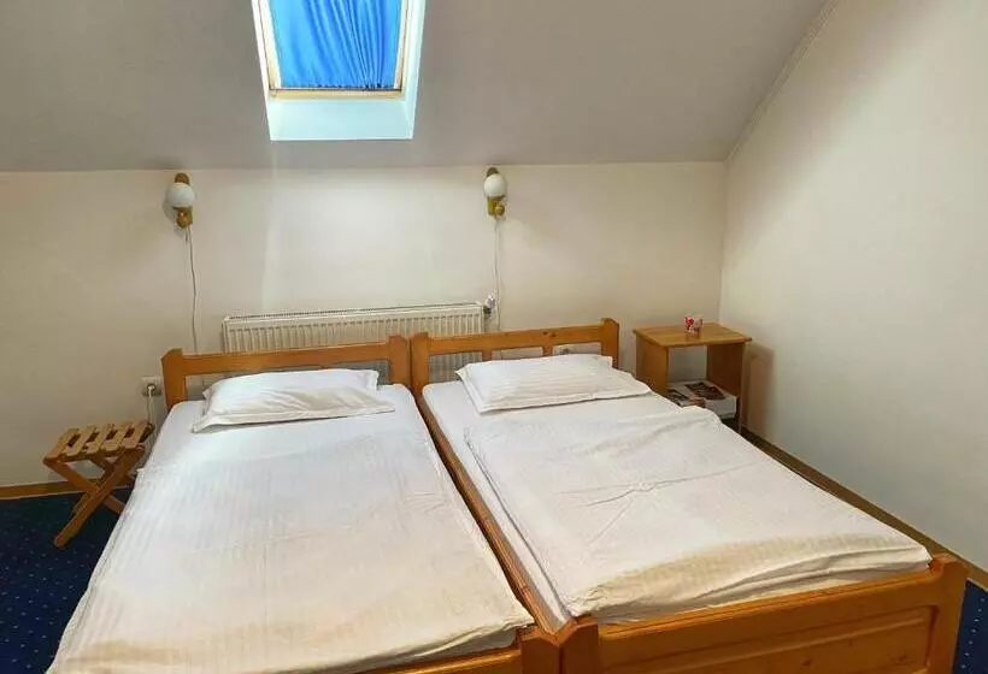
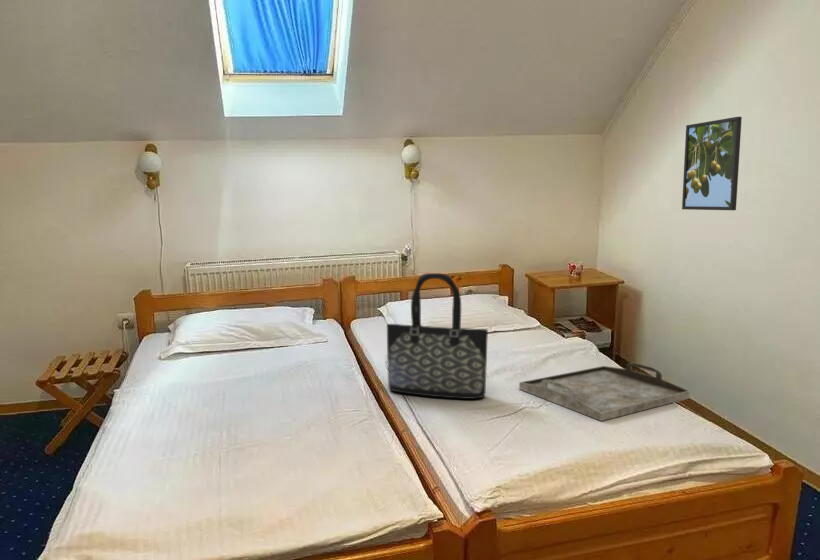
+ tote bag (435, 334)
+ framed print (709, 165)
+ serving tray (602, 383)
